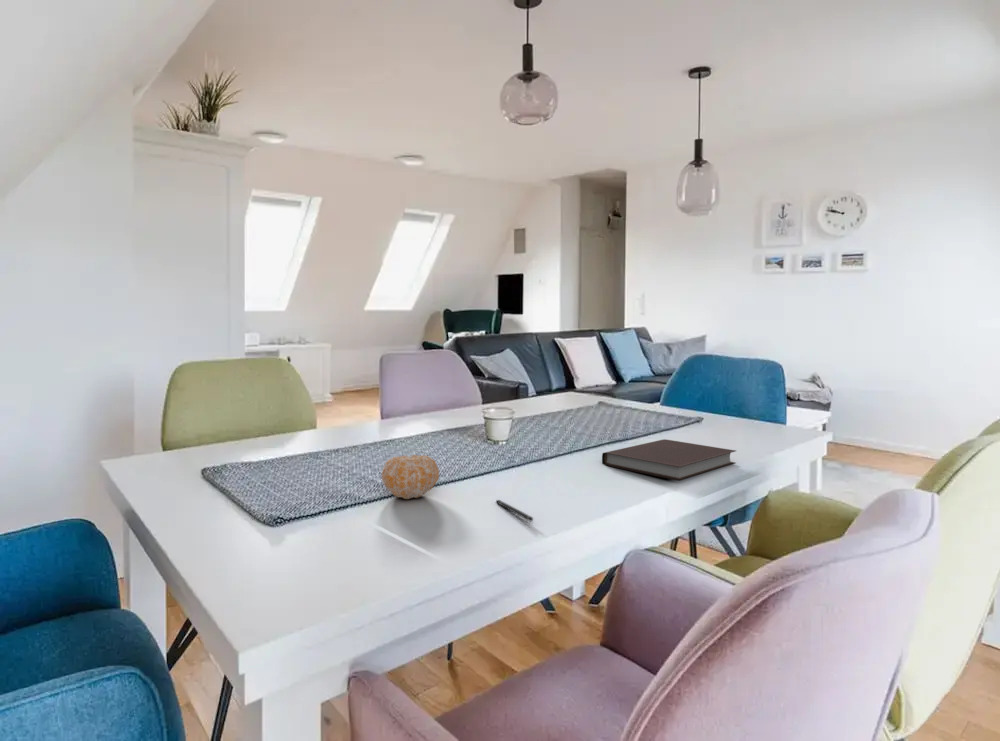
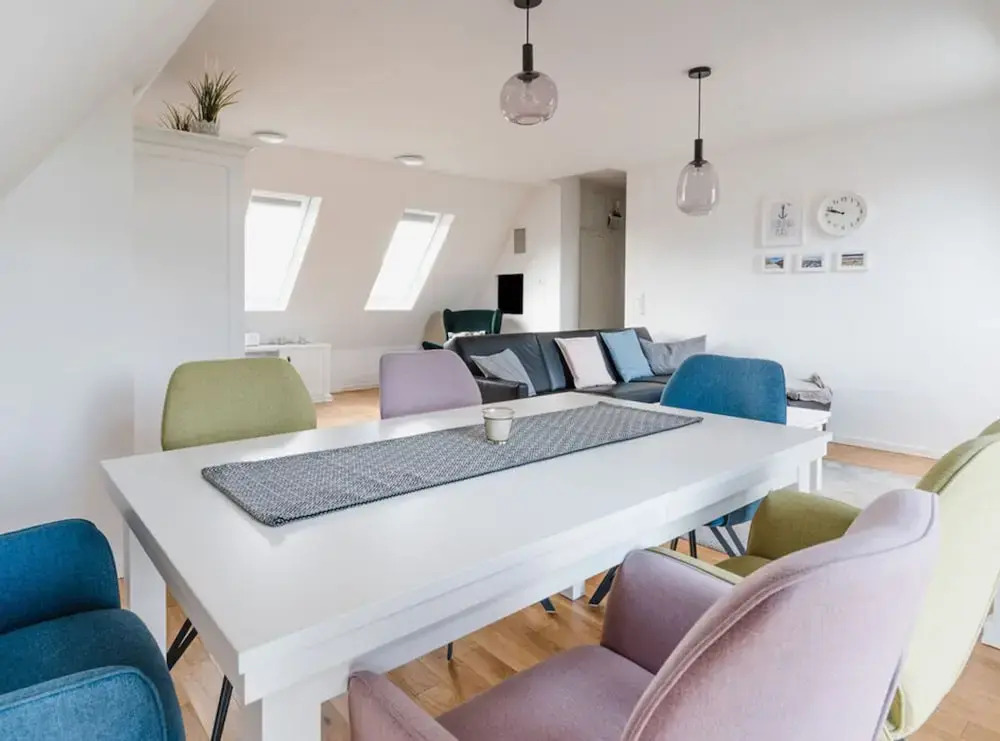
- fruit (410, 475)
- pen (512, 509)
- notebook (669, 457)
